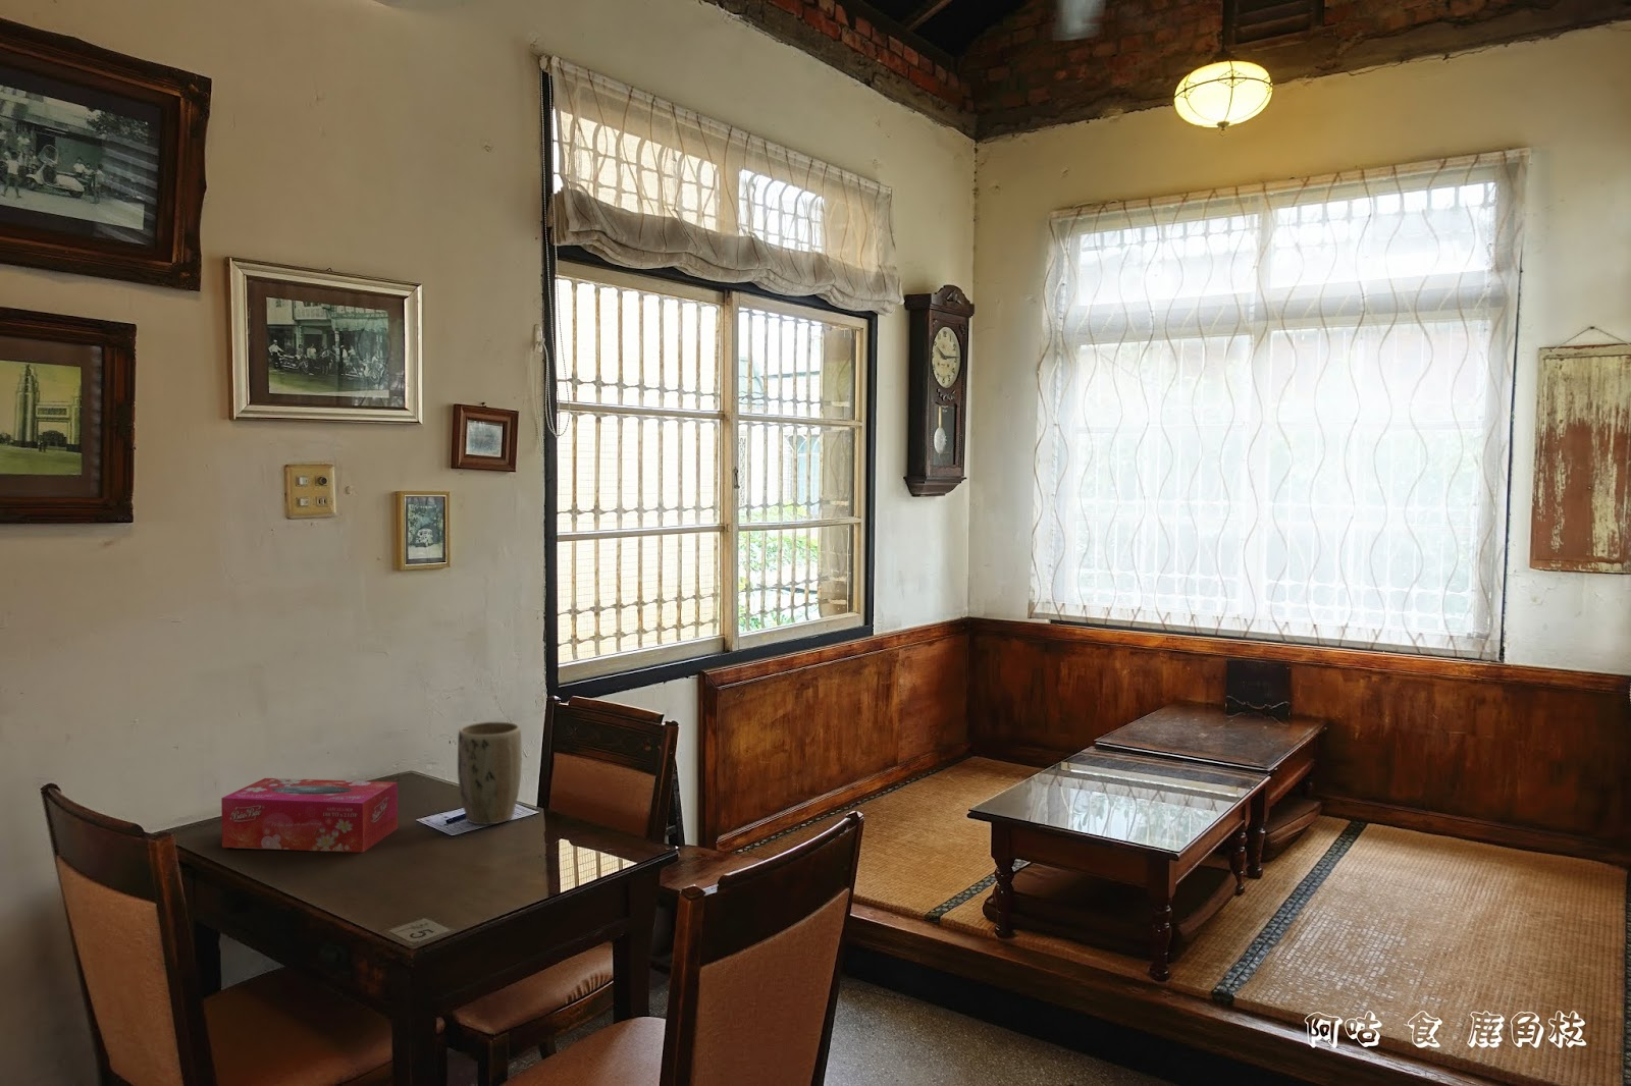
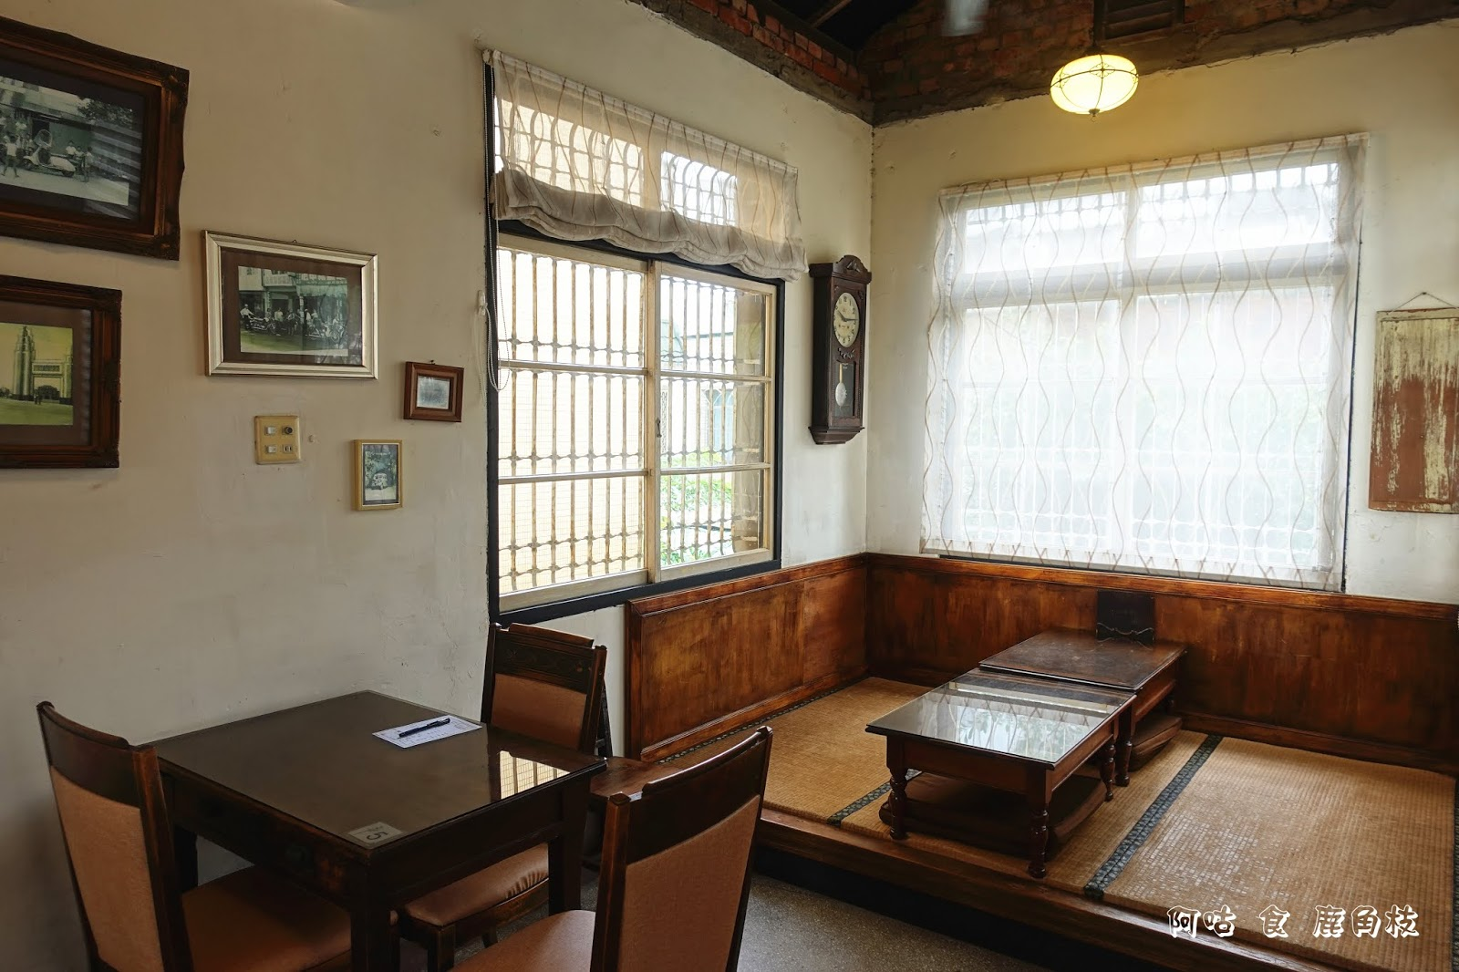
- tissue box (312, 813)
- plant pot (490, 772)
